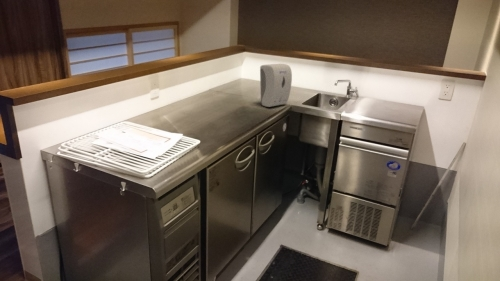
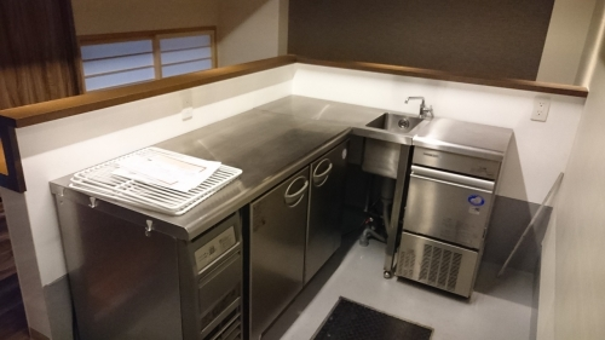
- soap dispenser (275, 85)
